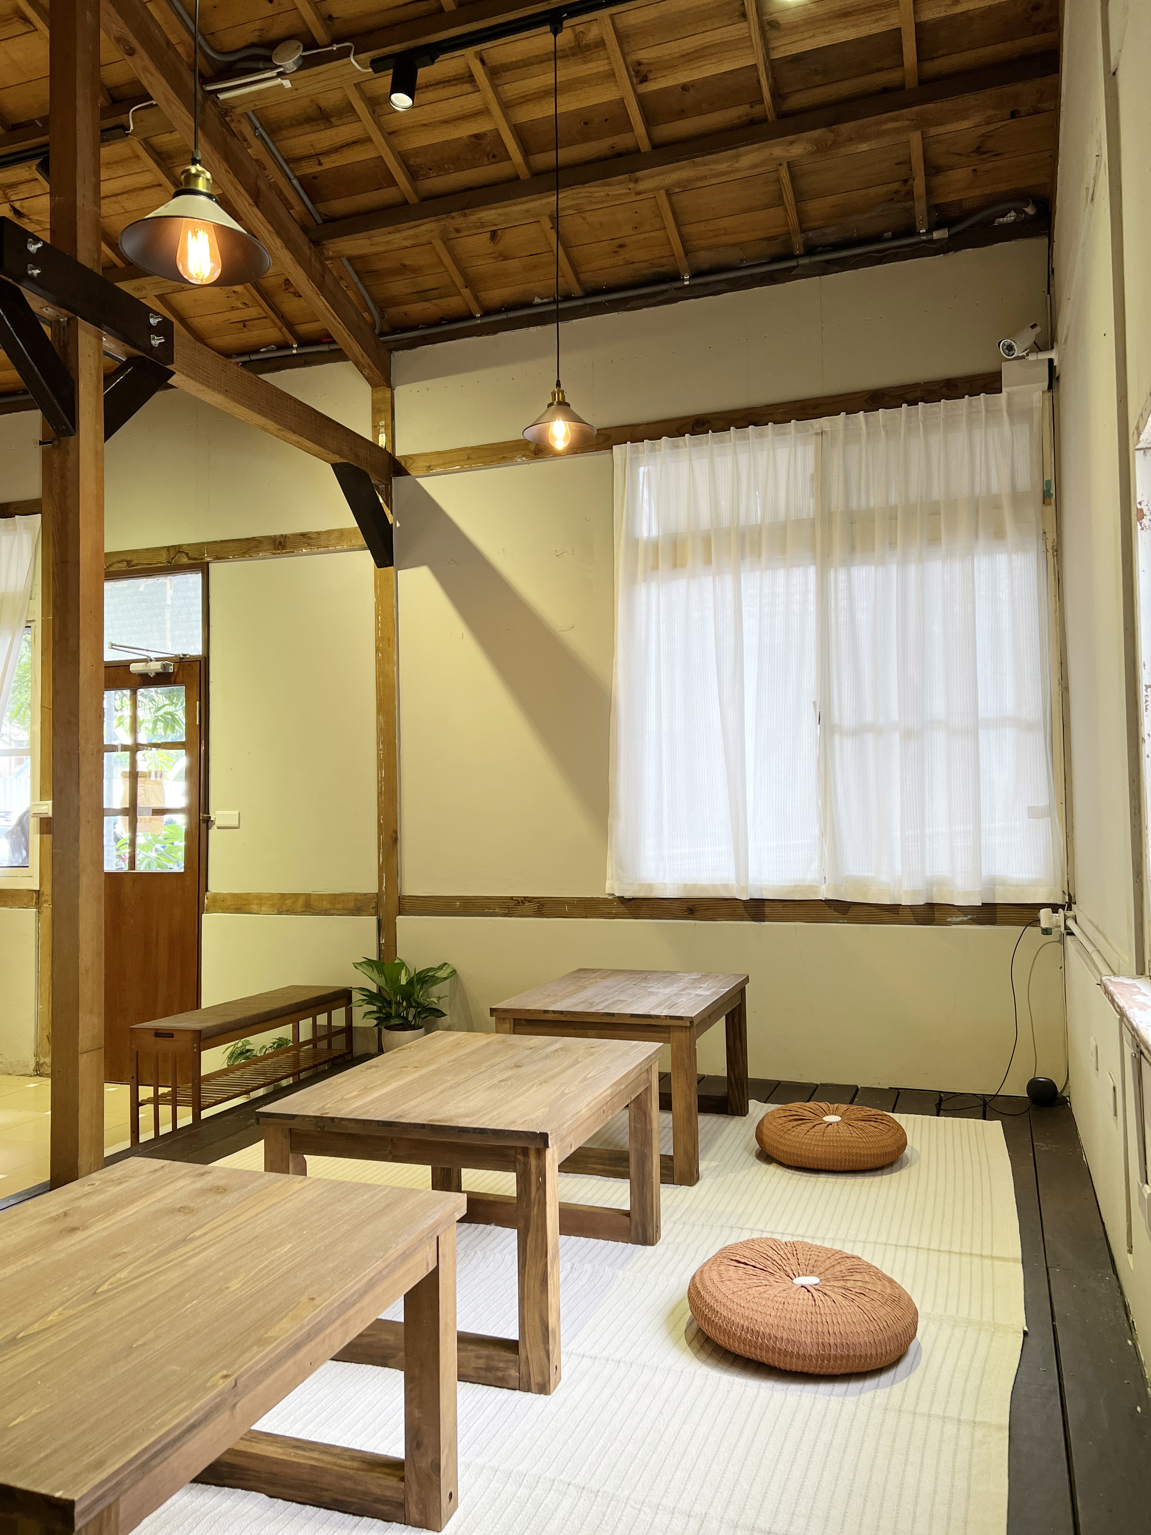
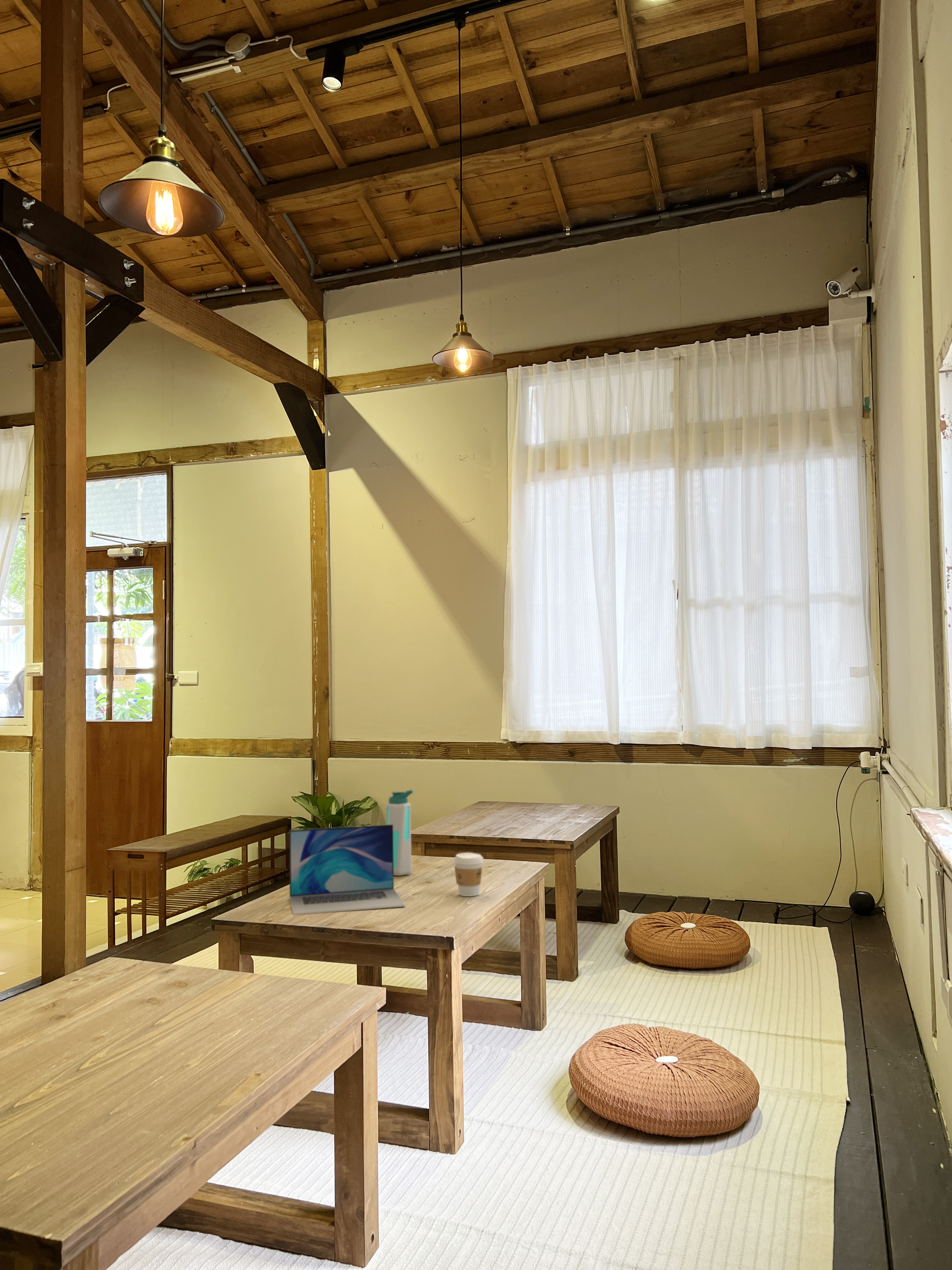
+ laptop (346, 867)
+ coffee cup (469, 874)
+ water bottle (400, 832)
